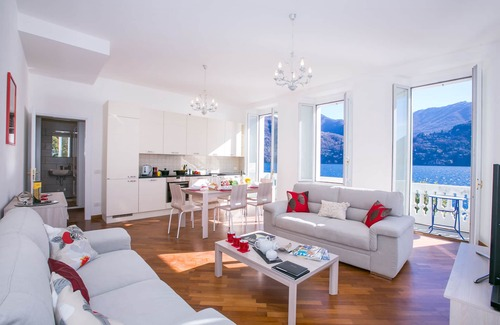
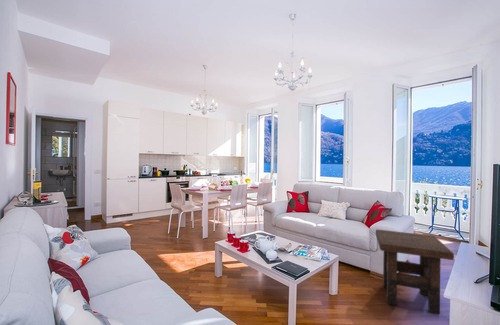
+ side table (408, 268)
